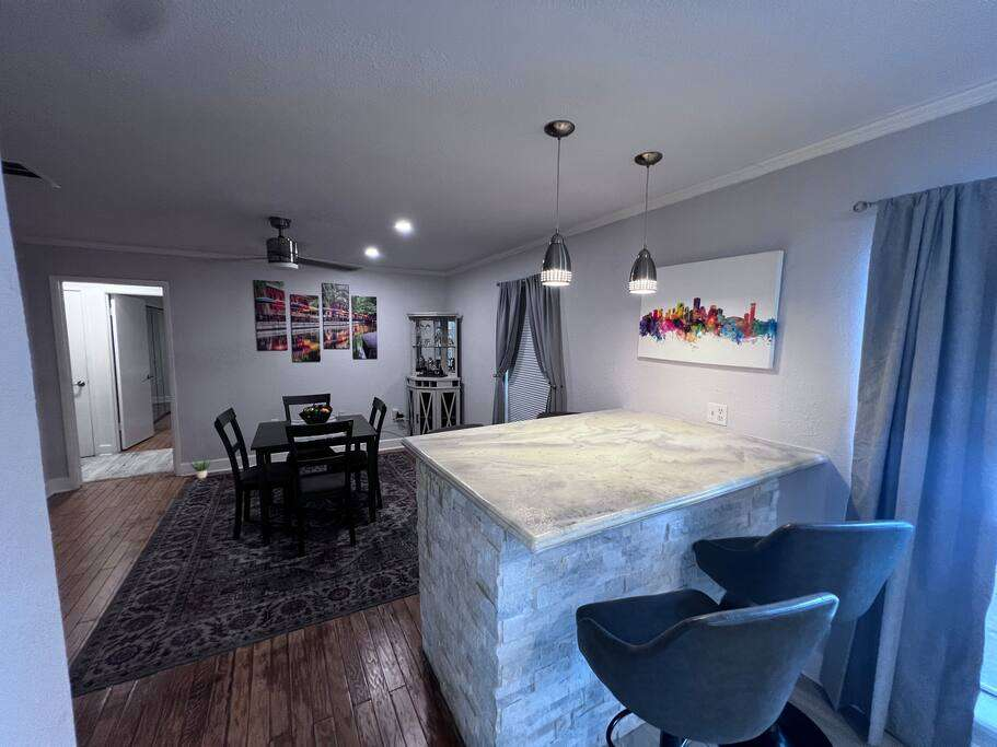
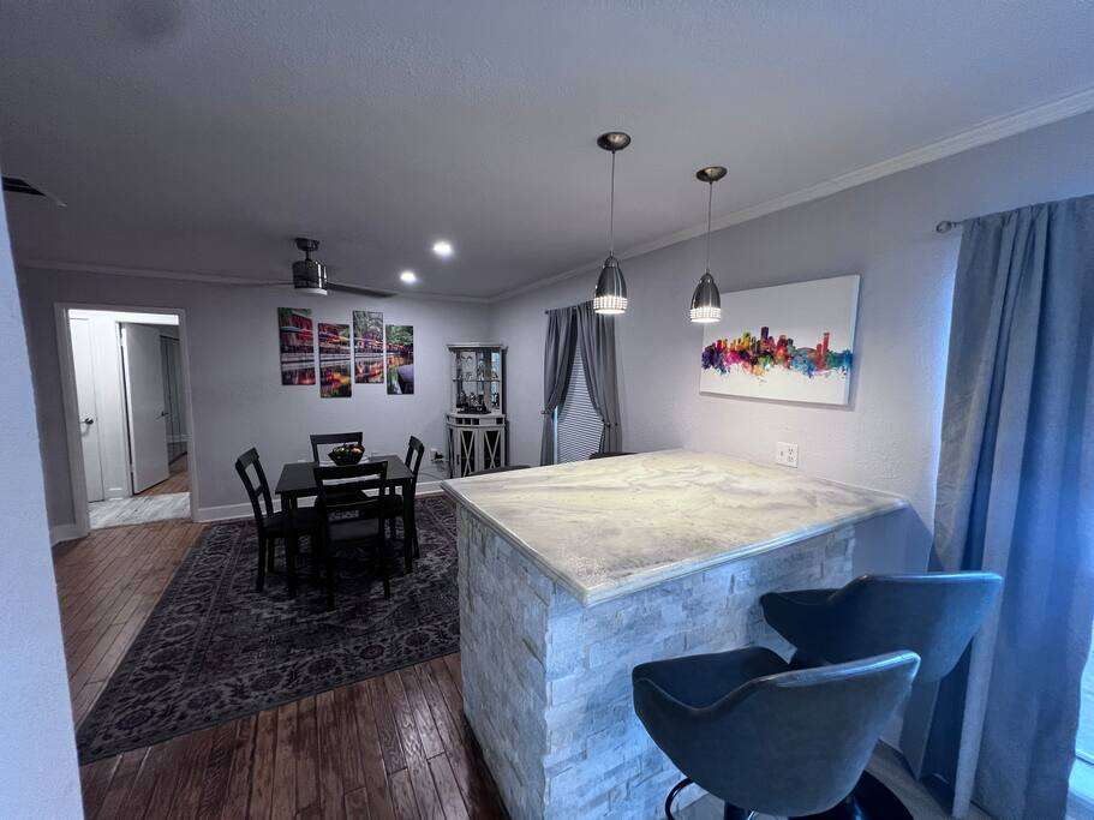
- potted plant (200, 466)
